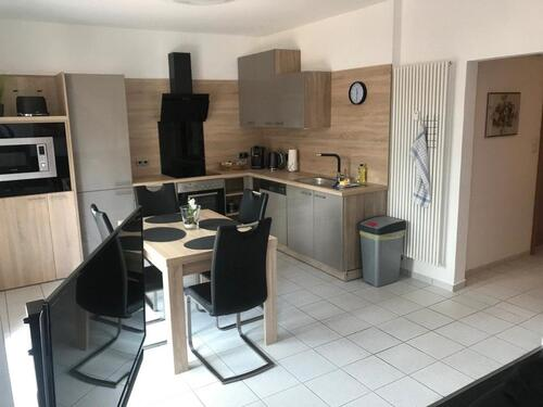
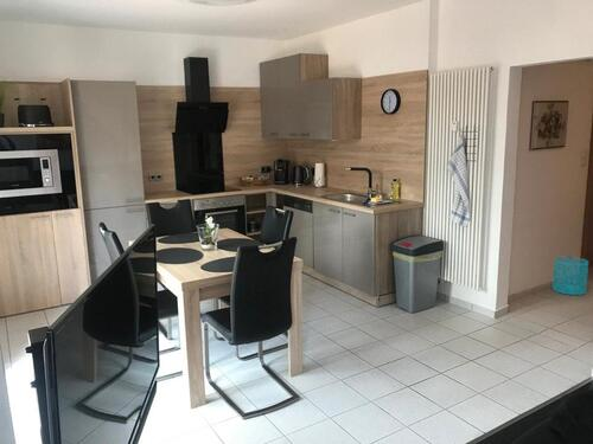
+ wastebasket (569, 275)
